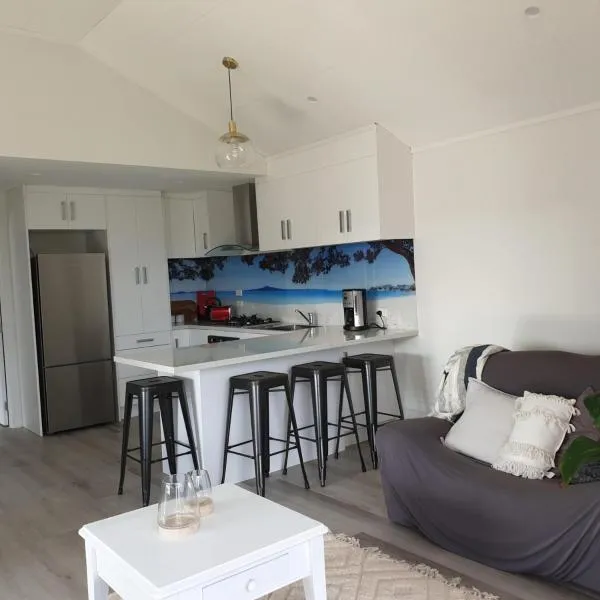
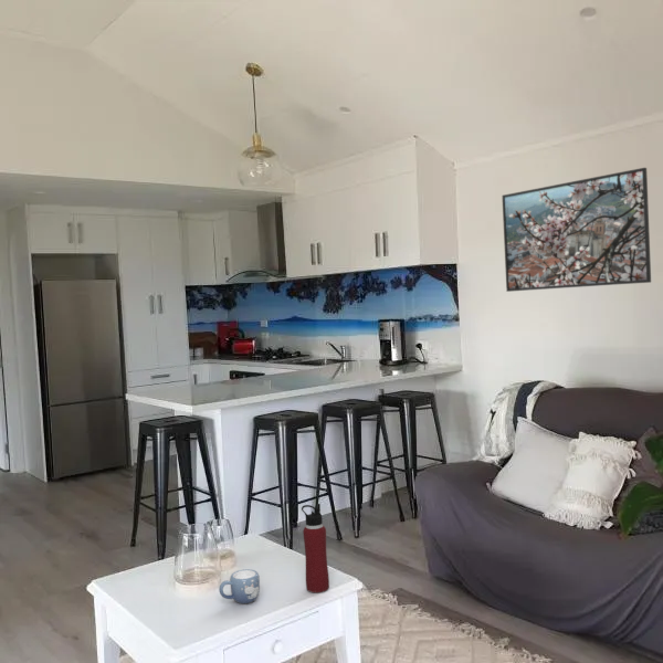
+ water bottle (315, 546)
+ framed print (570, 234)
+ mug (239, 588)
